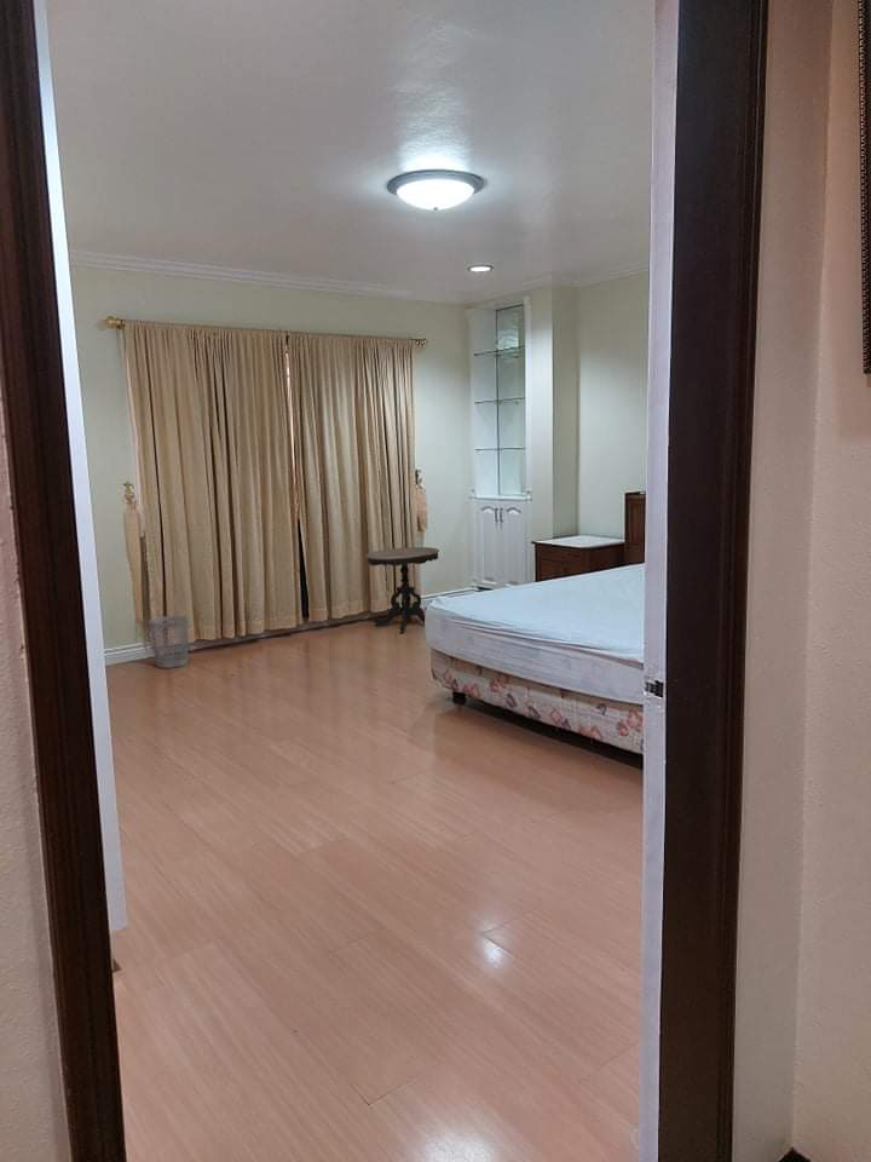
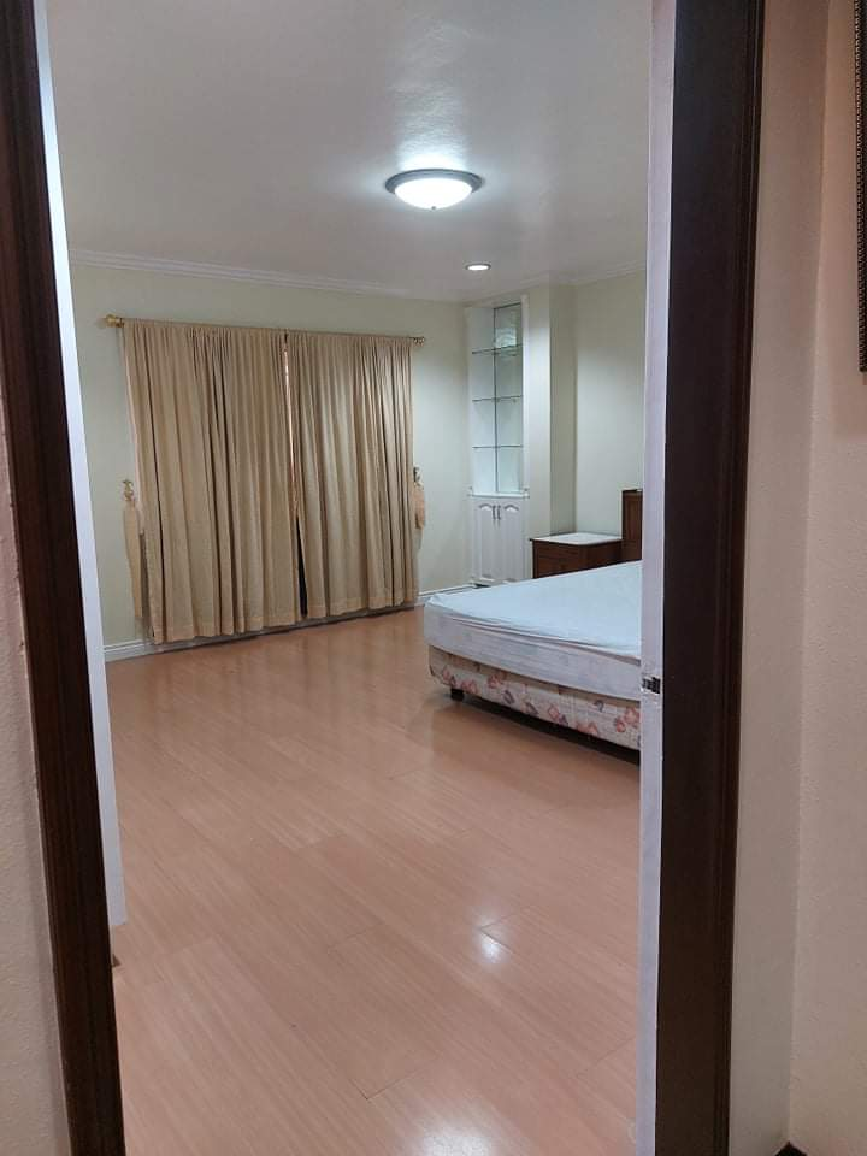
- side table (404, 588)
- wastebasket (169, 642)
